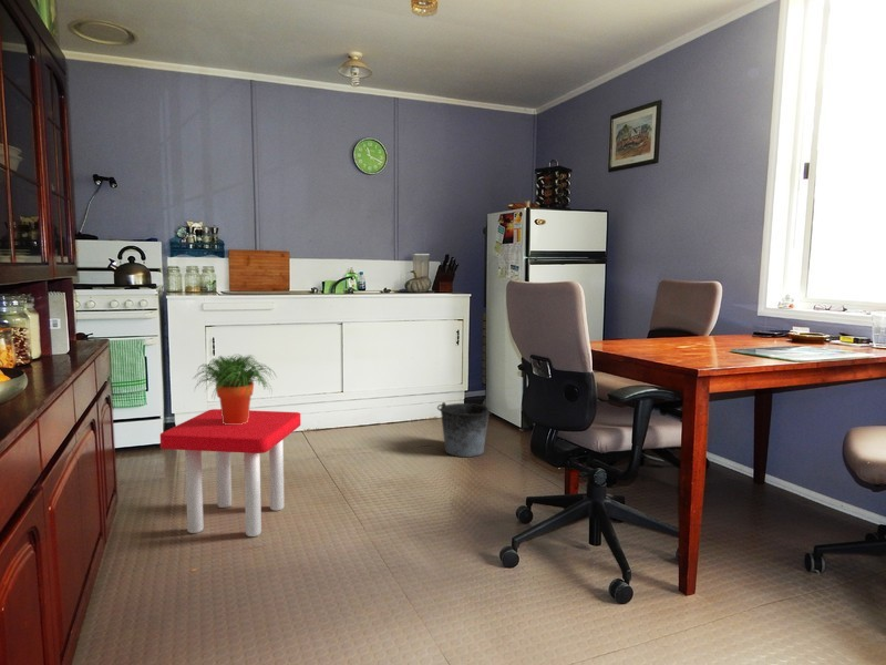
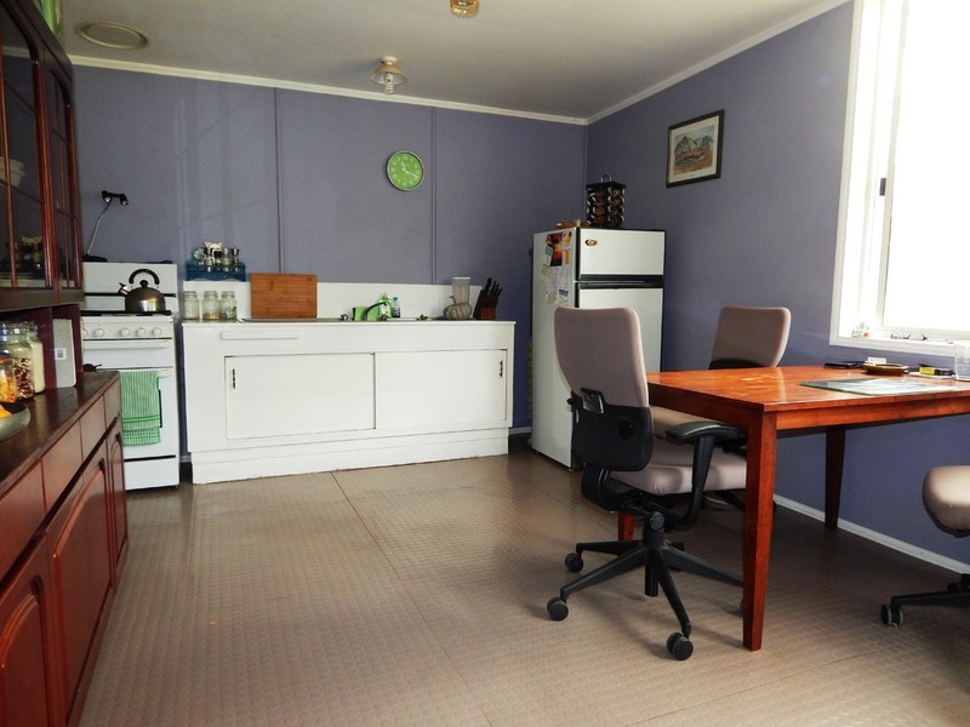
- stool (229, 471)
- potted plant (236, 388)
- bucket (463, 428)
